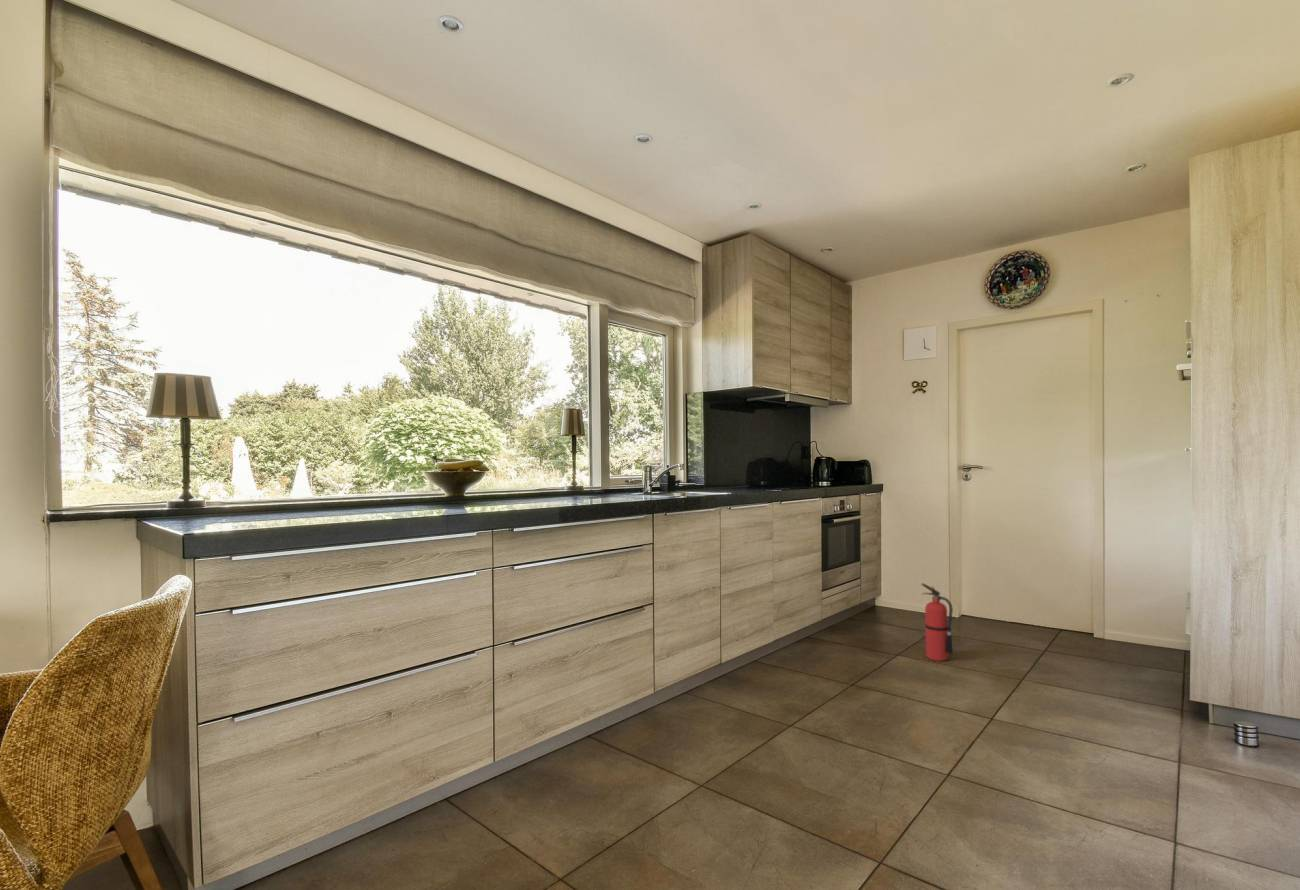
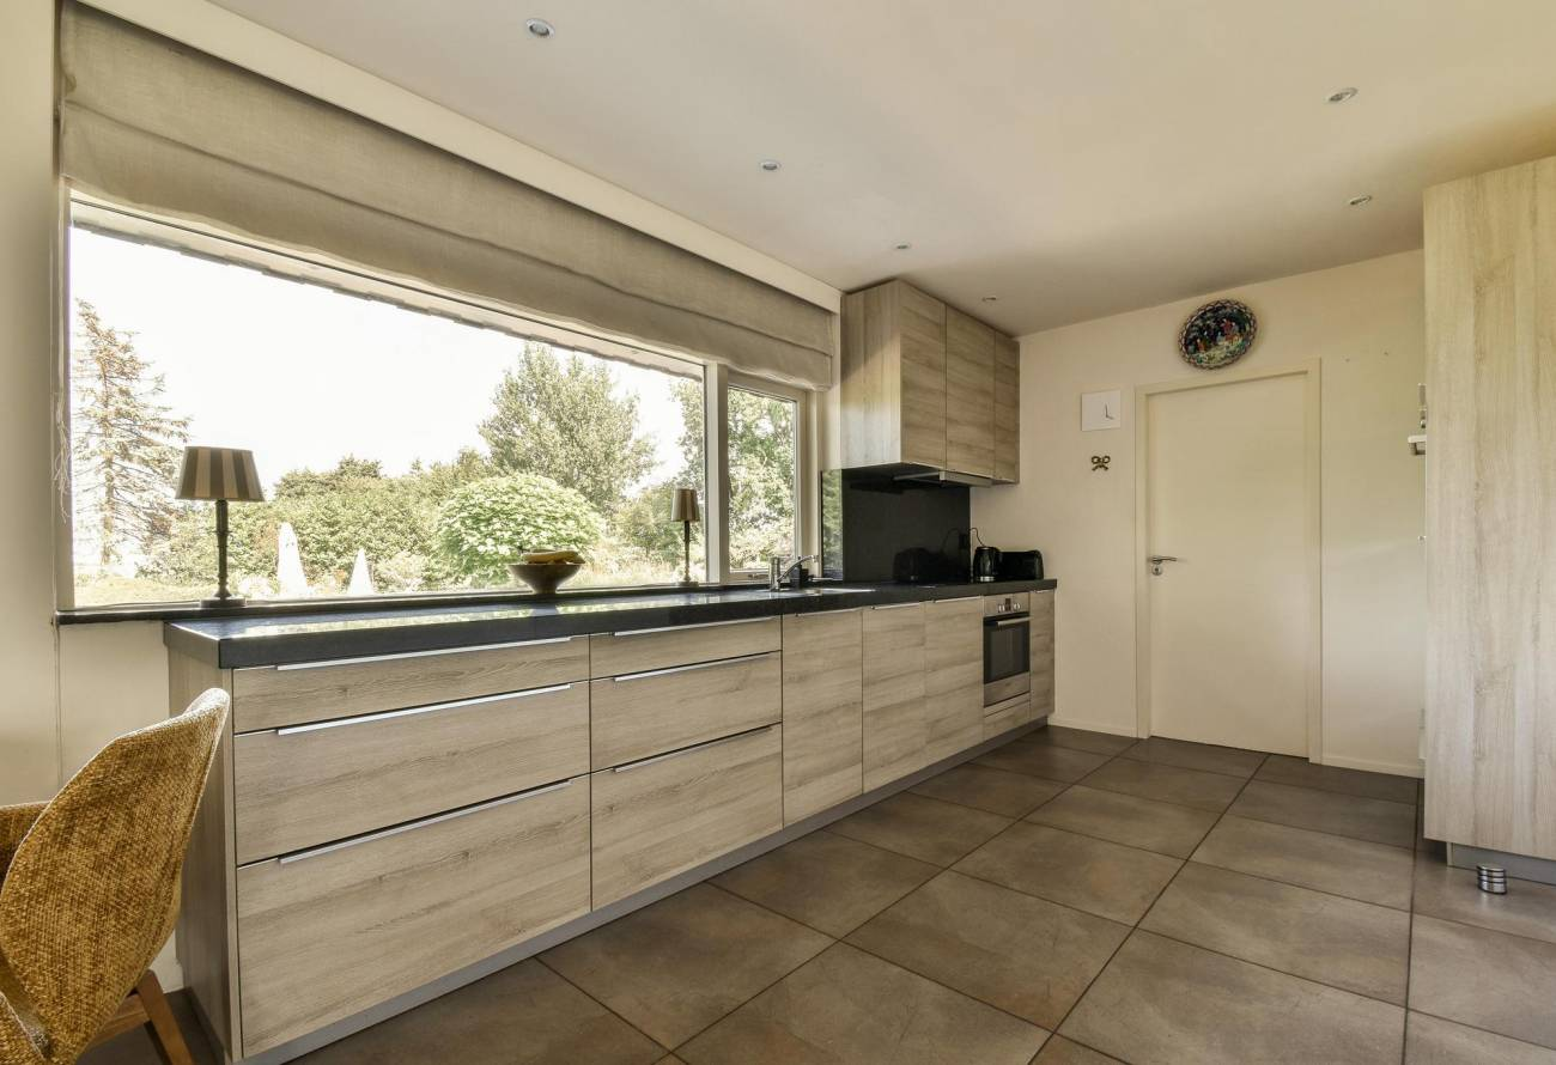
- fire extinguisher (937, 622)
